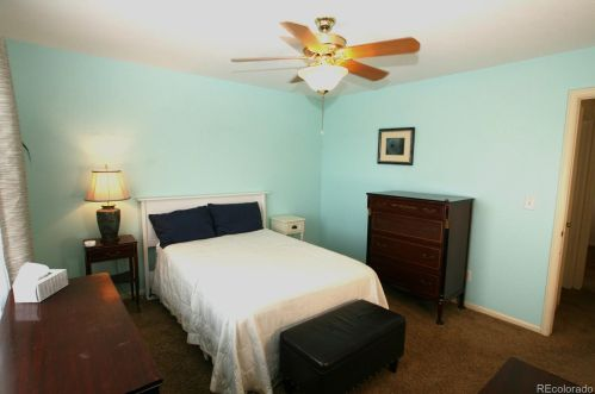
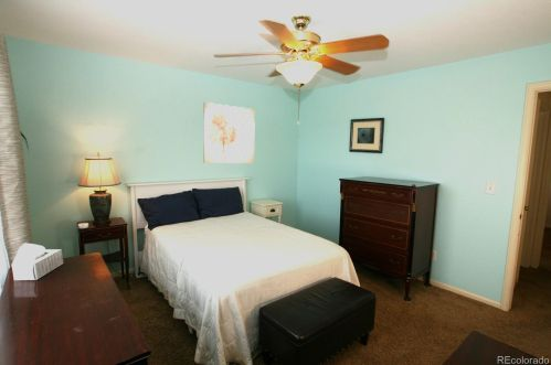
+ wall art (230, 135)
